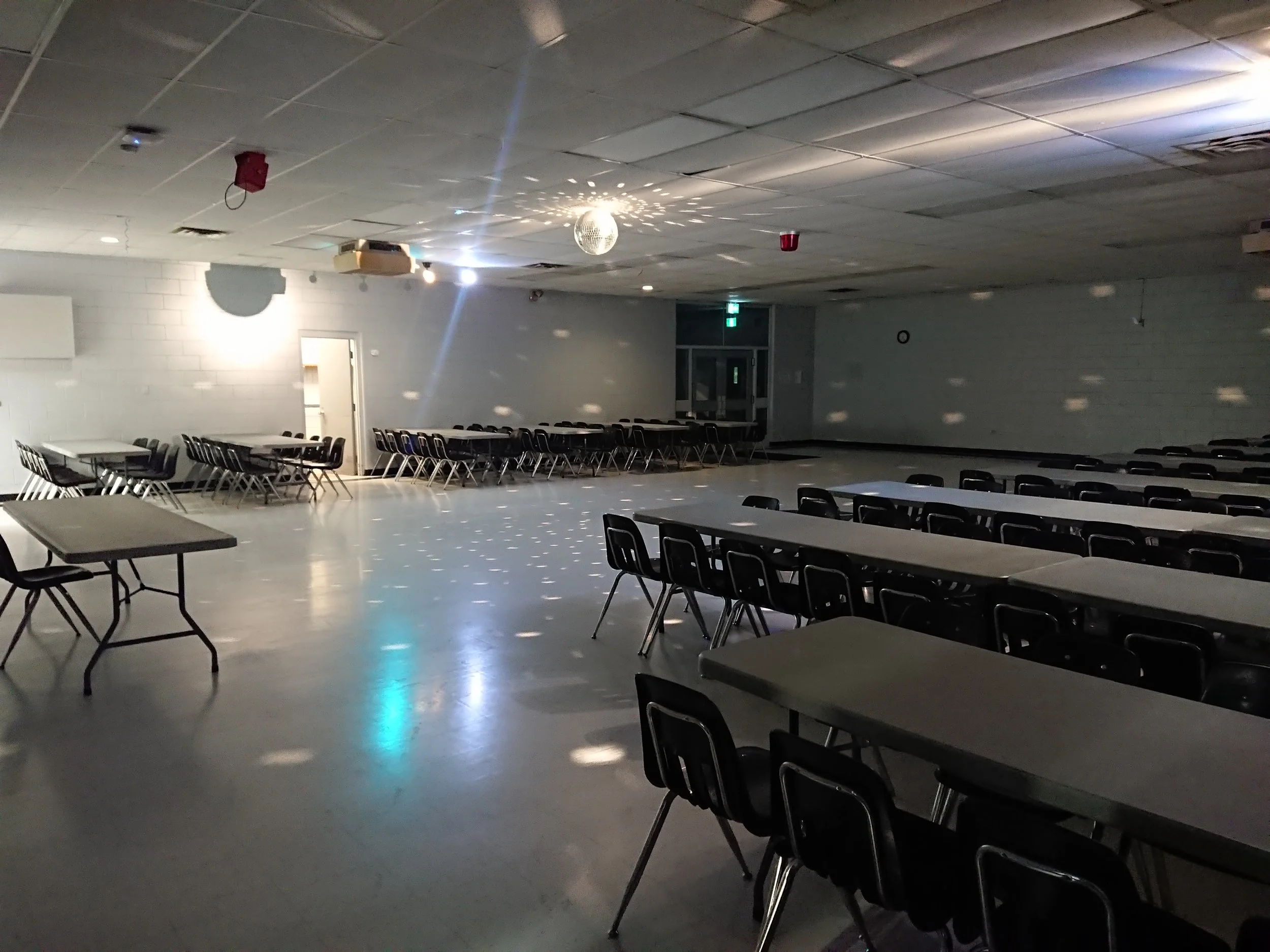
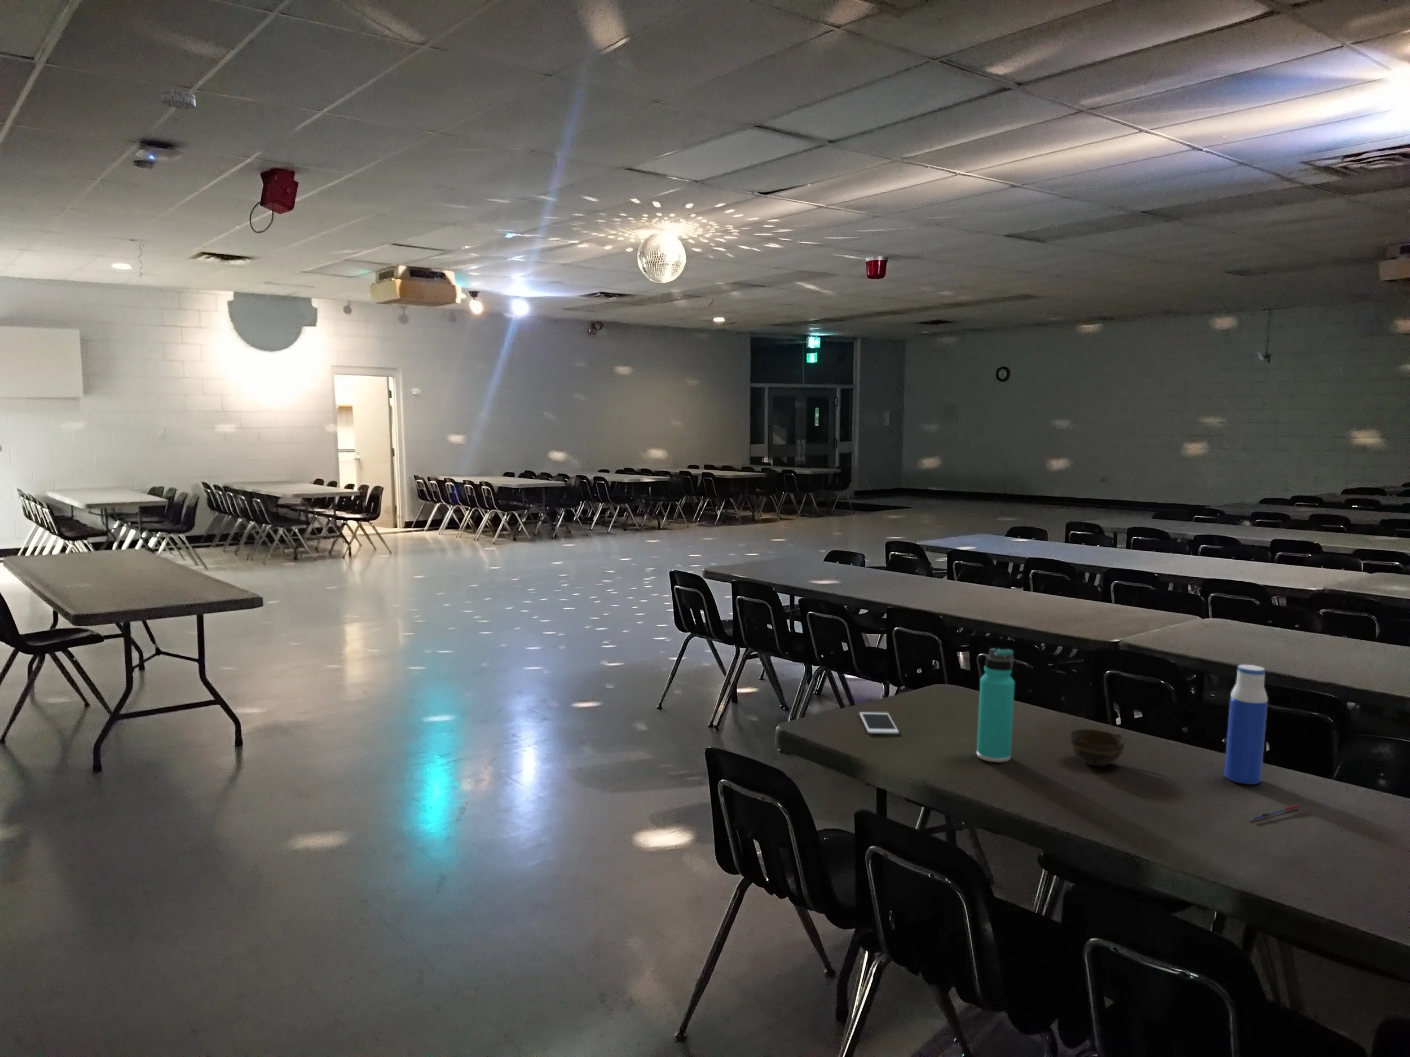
+ thermos bottle (996, 703)
+ cell phone (878, 723)
+ water bottle (1247, 723)
+ smoke detector (178, 98)
+ cup (1100, 748)
+ pen (1275, 812)
